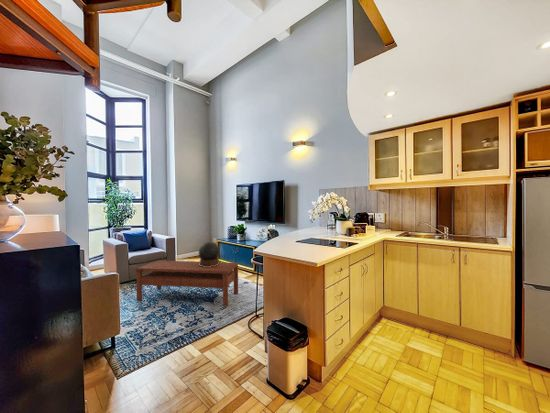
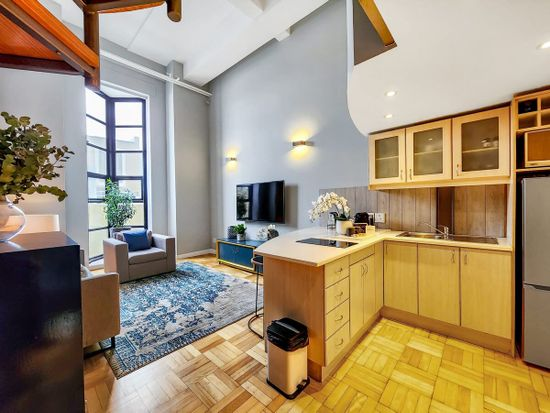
- decorative sphere (209, 253)
- coffee table (189, 281)
